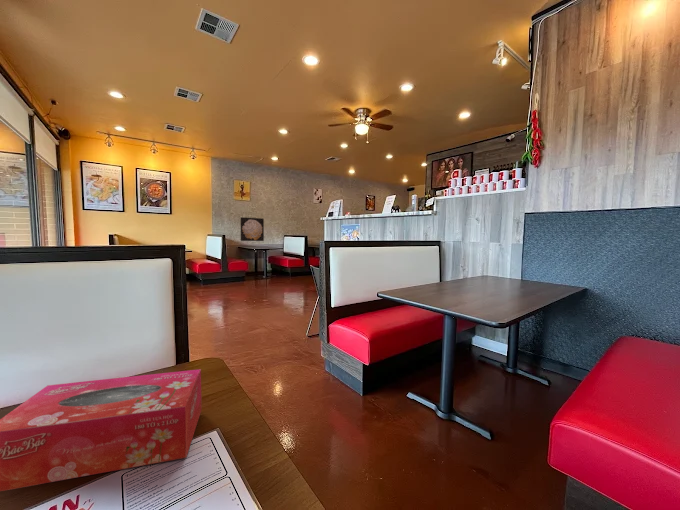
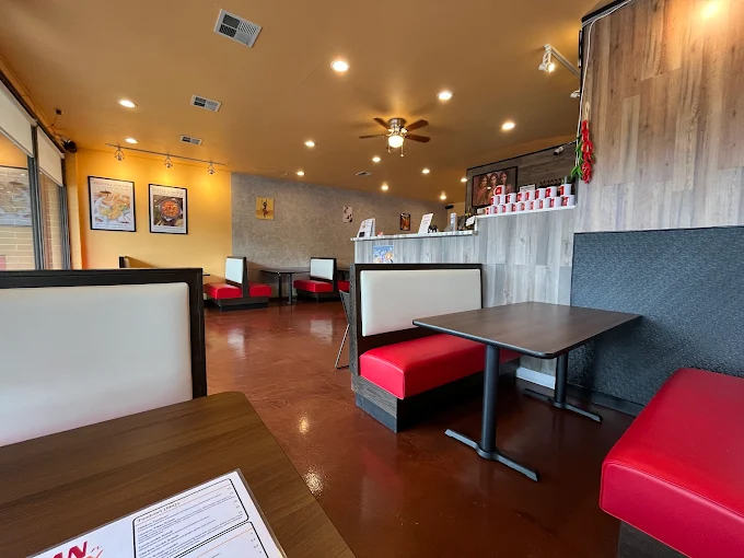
- wall art (252, 229)
- tissue box (113, 419)
